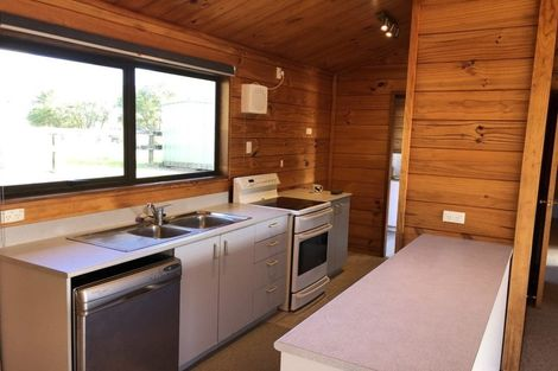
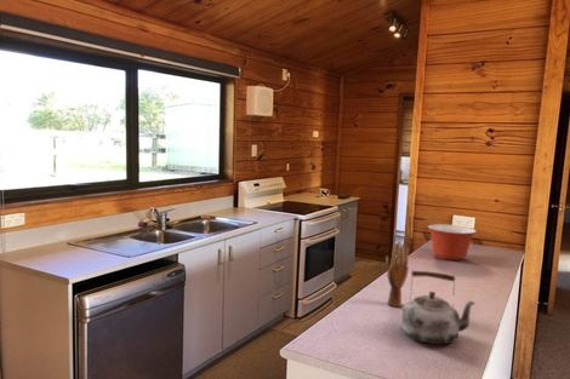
+ mixing bowl (450, 242)
+ kettle (438, 305)
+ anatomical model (395, 272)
